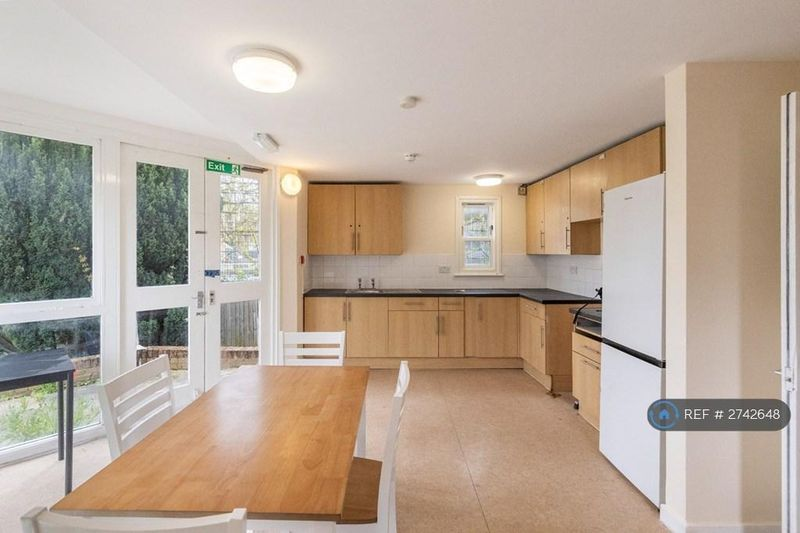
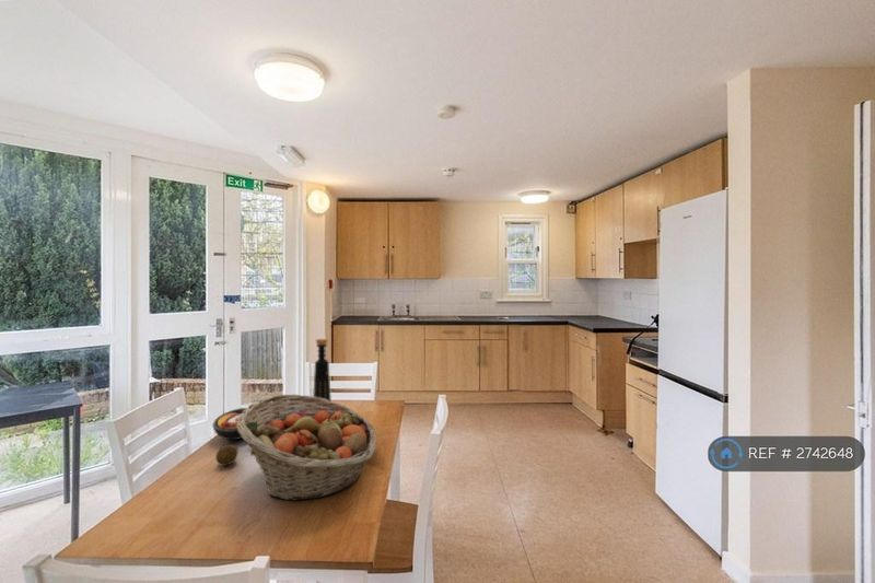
+ fruit (226, 455)
+ bottle (322, 380)
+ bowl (236, 424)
+ fruit basket (312, 438)
